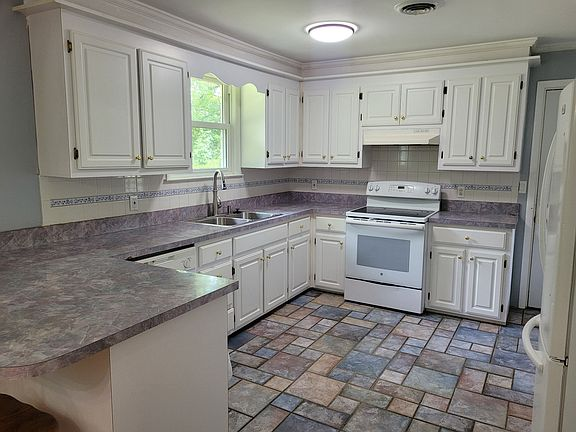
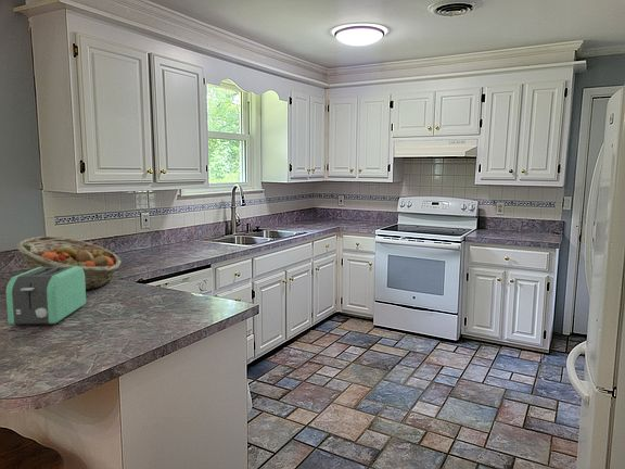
+ fruit basket (72, 261)
+ toaster (49, 293)
